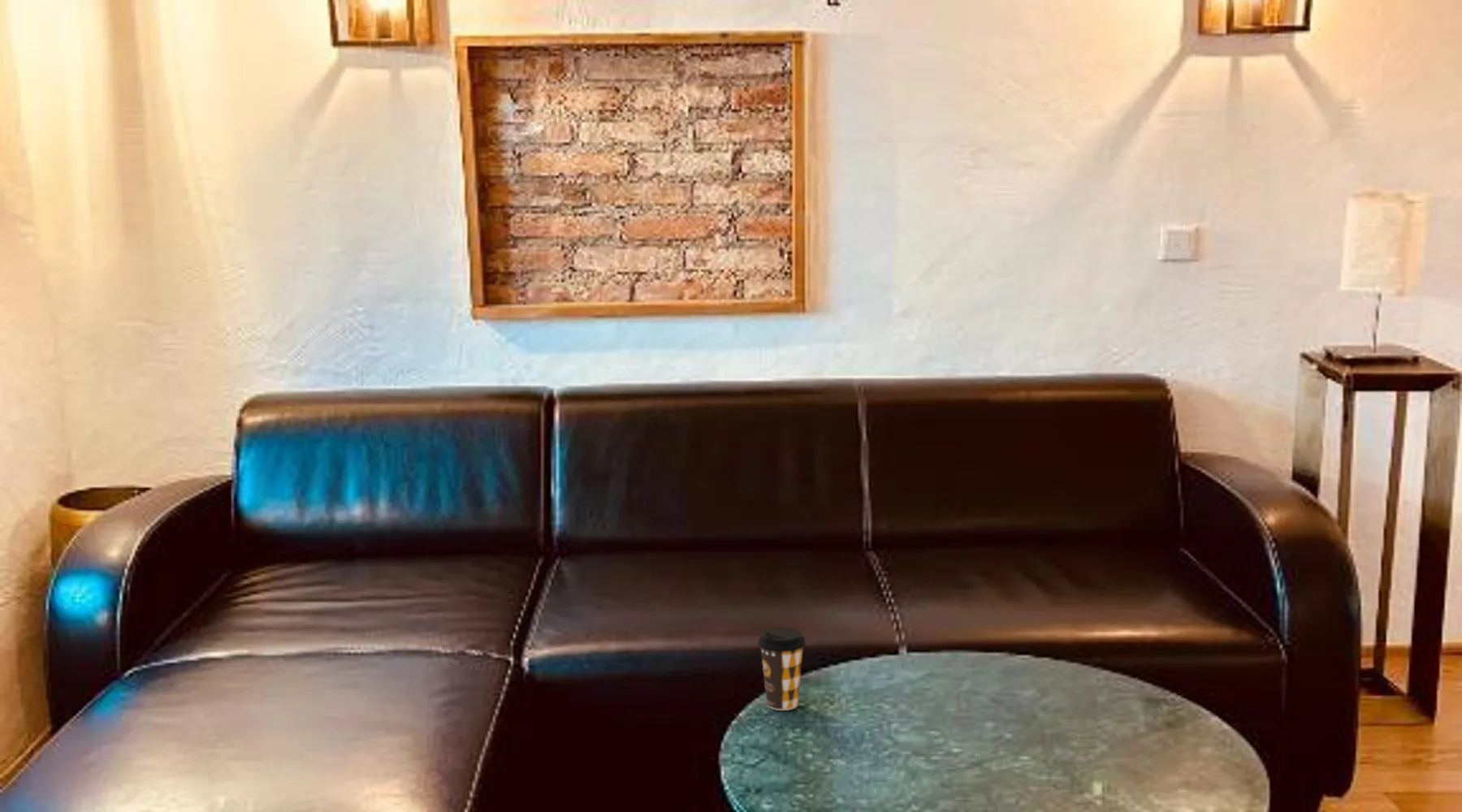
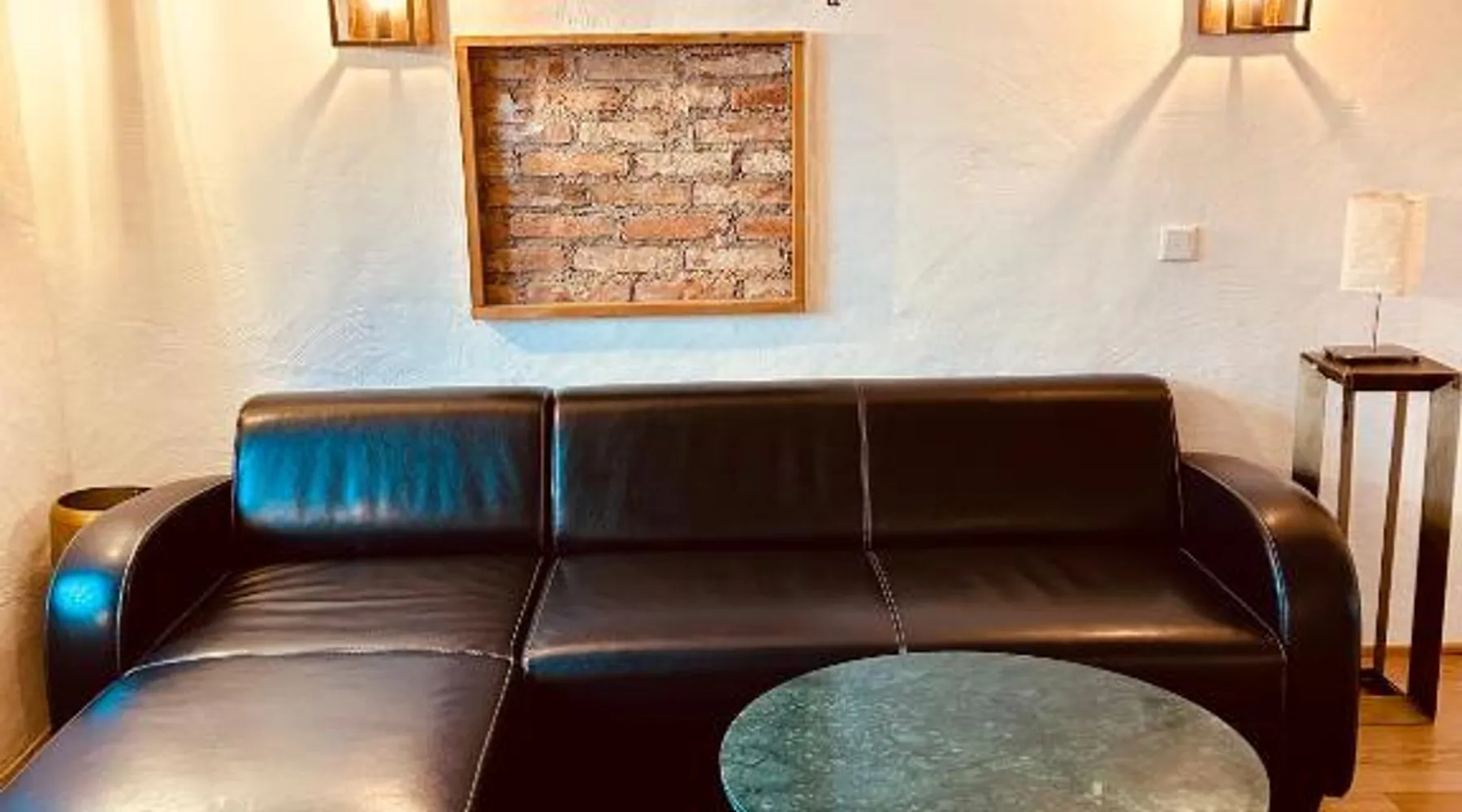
- coffee cup (781, 668)
